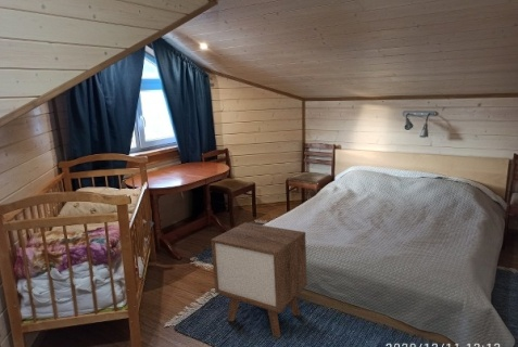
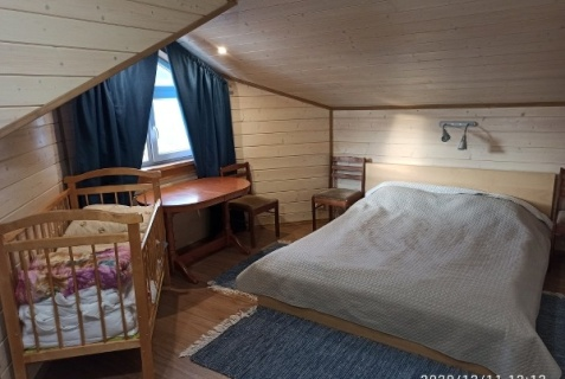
- nightstand (262, 277)
